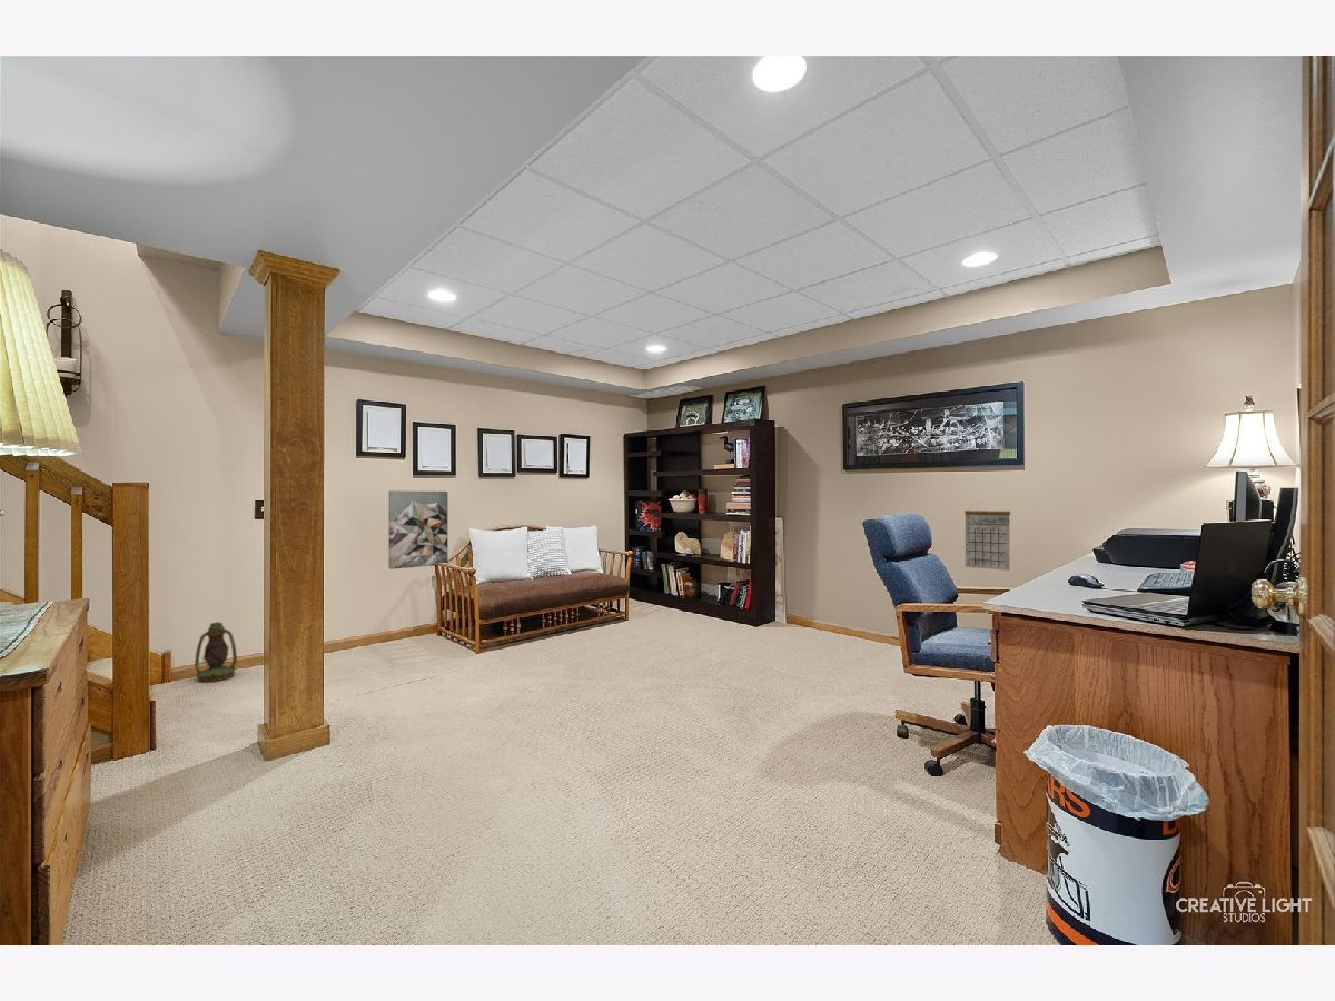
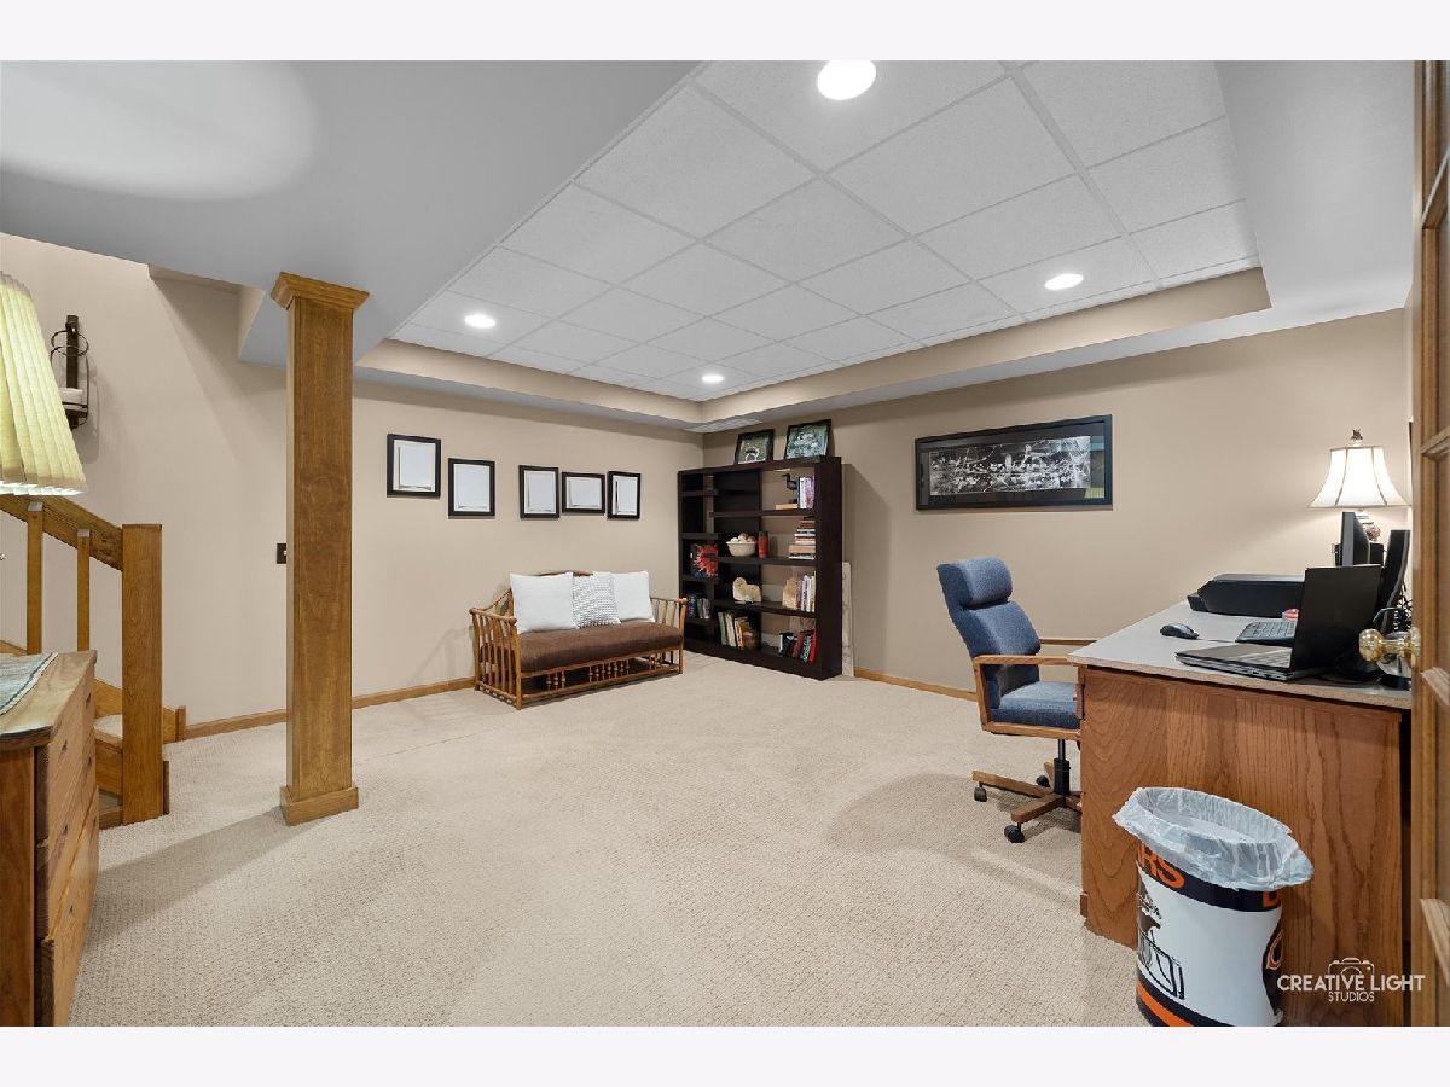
- wall art (418, 528)
- lantern (216, 650)
- calendar (987, 533)
